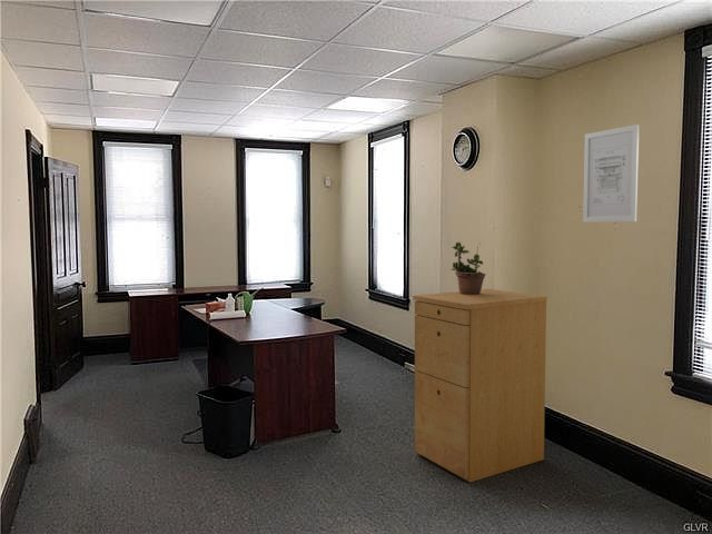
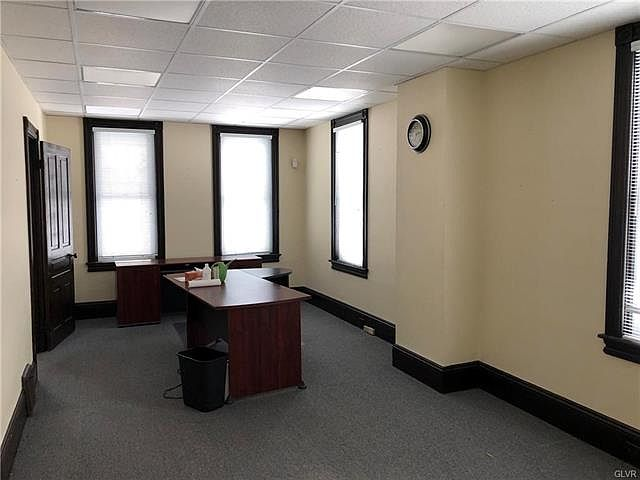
- filing cabinet (478, 377)
- wall art (609, 176)
- potted plant (468, 265)
